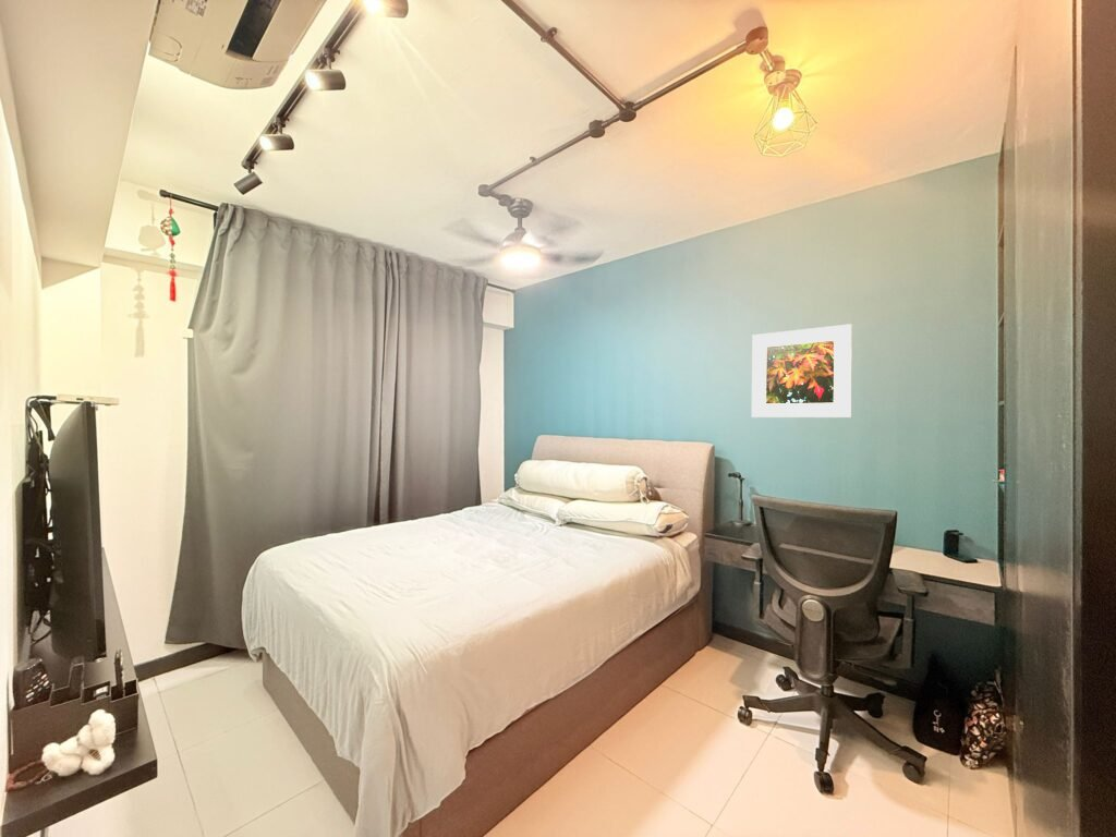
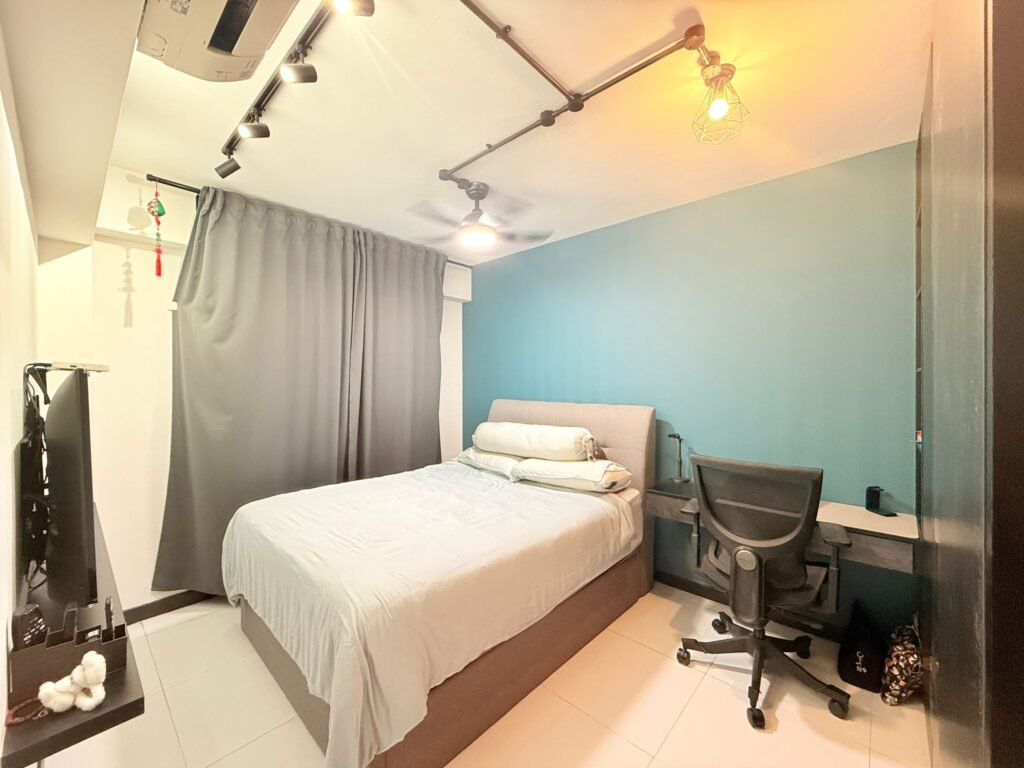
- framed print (798, 373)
